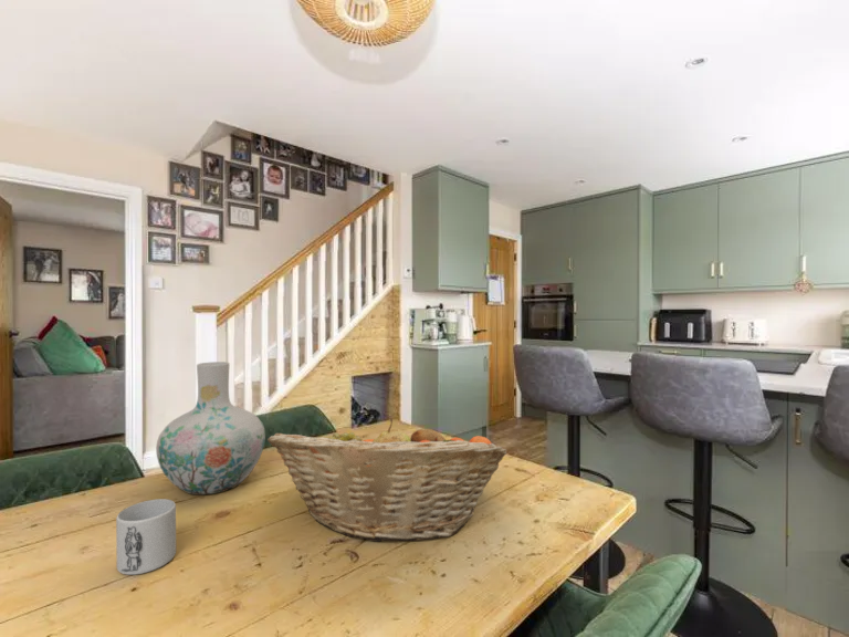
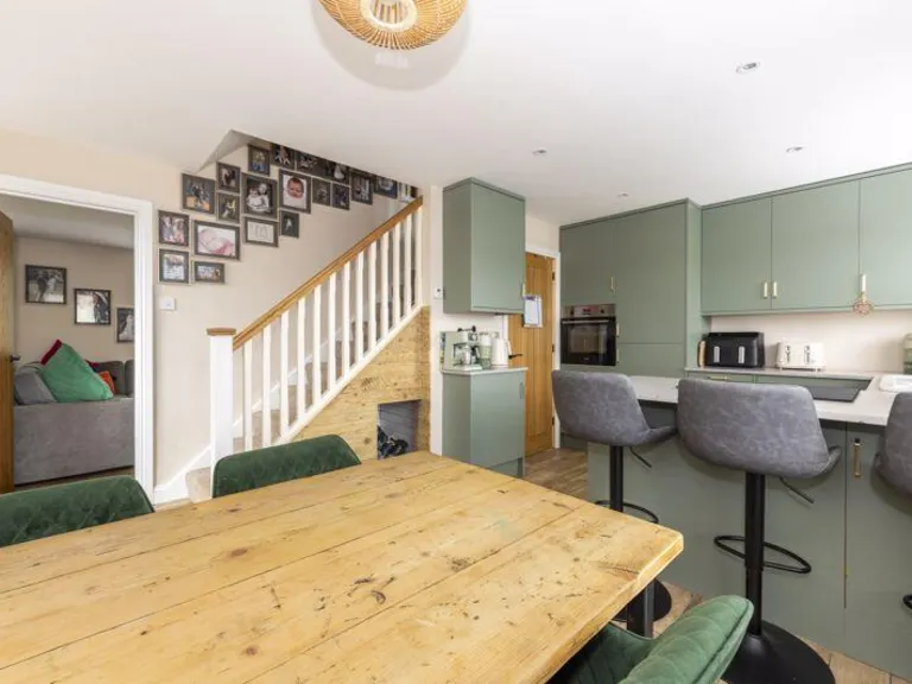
- vase (213, 424)
- fruit basket (387, 462)
- mug (150, 530)
